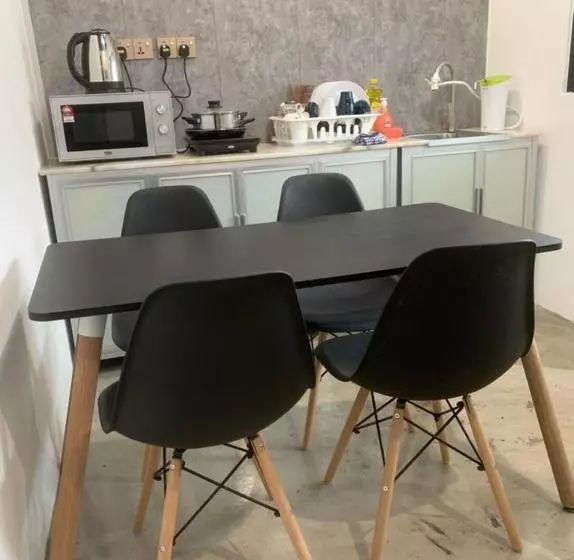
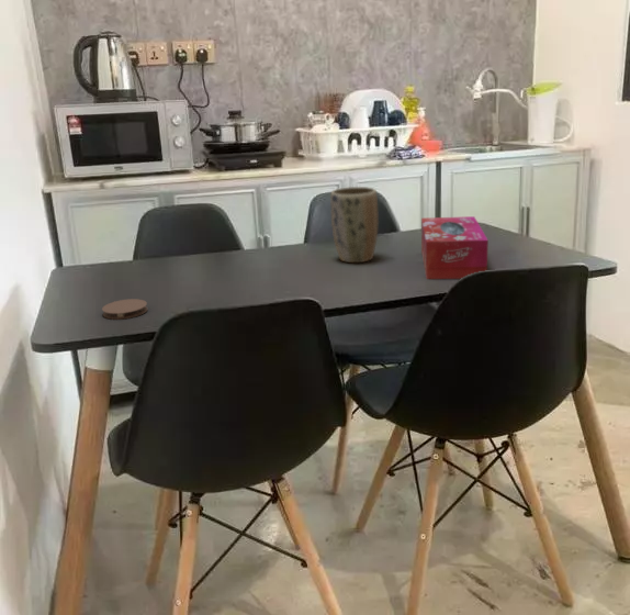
+ plant pot (355, 225)
+ tissue box (451, 246)
+ coaster (124, 309)
